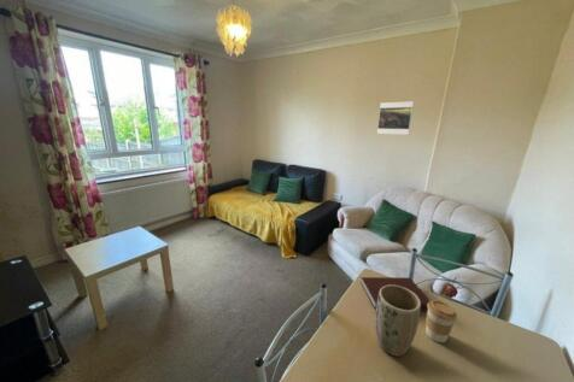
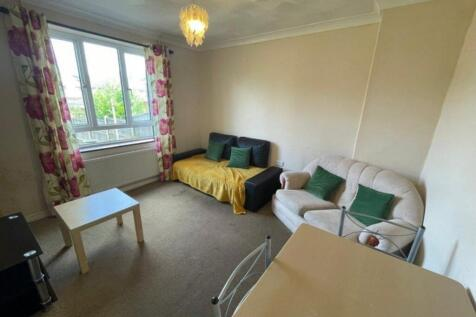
- coffee cup (439, 319)
- plant pot (394, 321)
- notebook (393, 284)
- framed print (394, 118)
